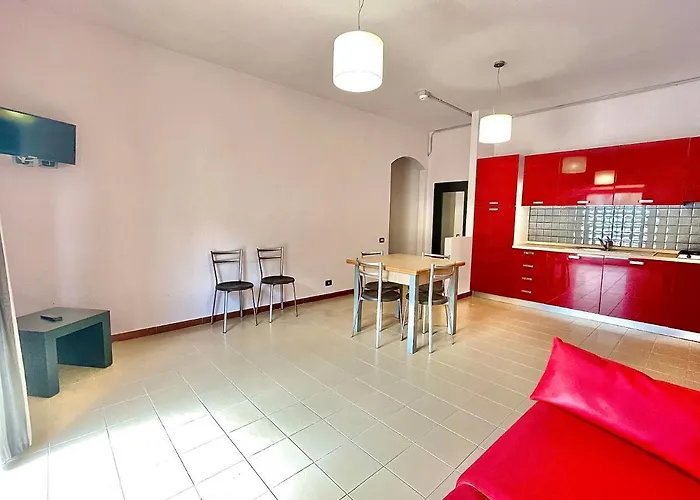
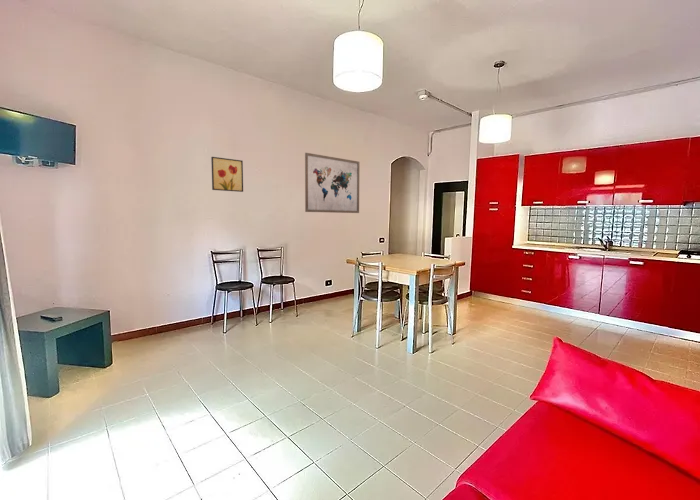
+ wall art (334, 185)
+ wall art (227, 174)
